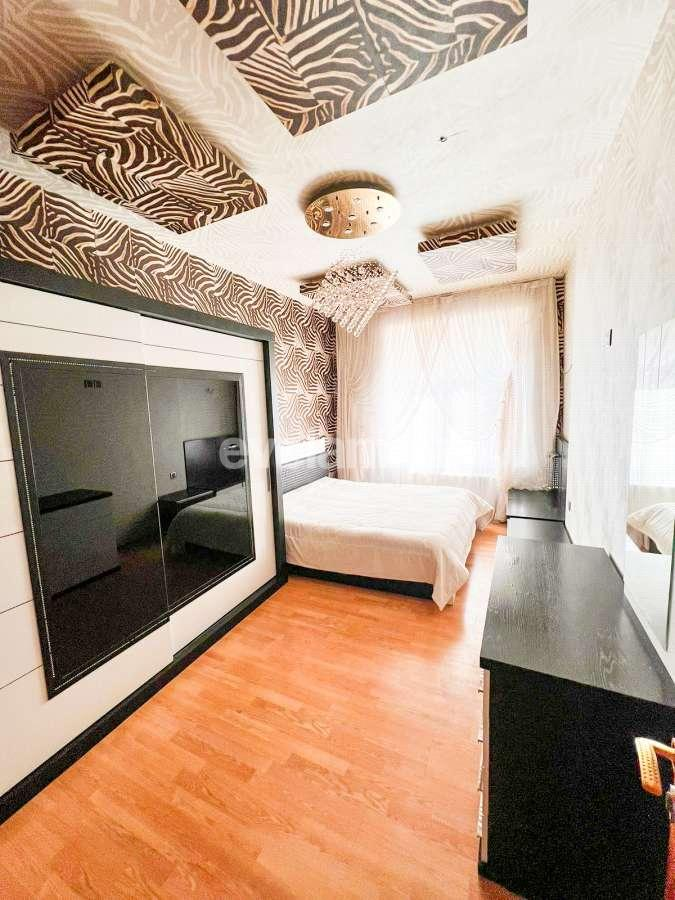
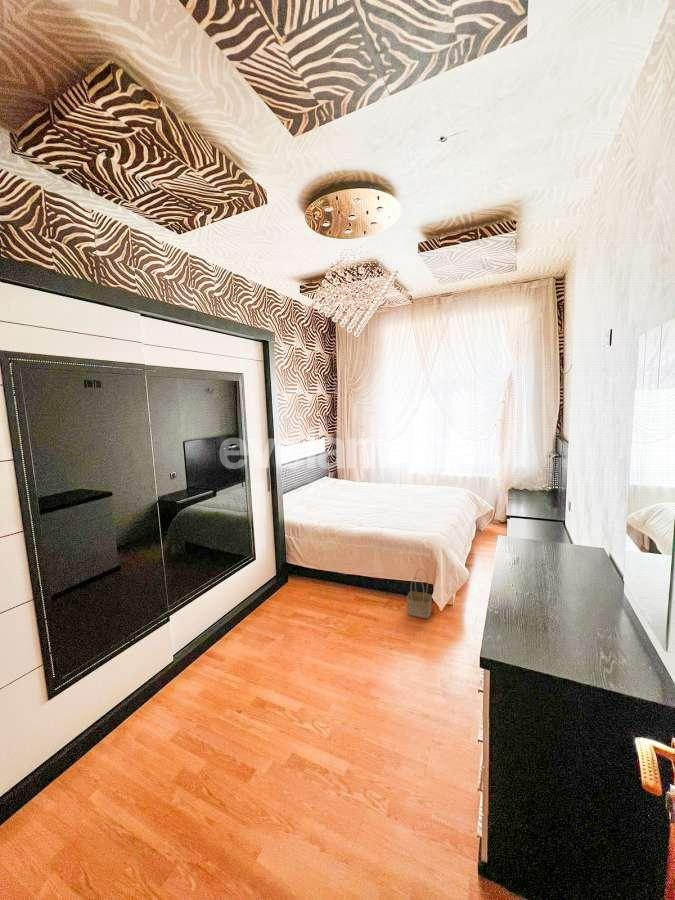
+ basket (419, 592)
